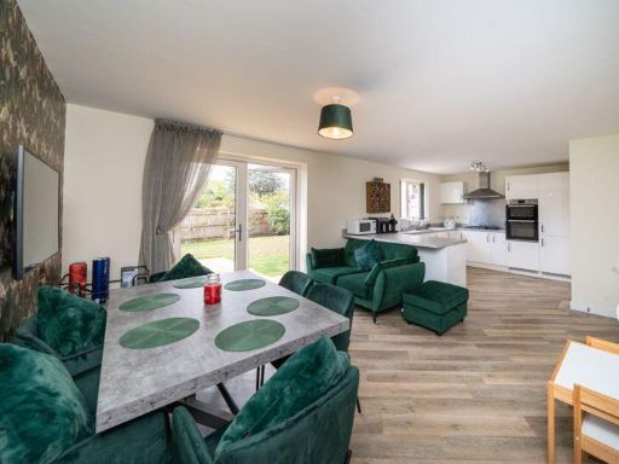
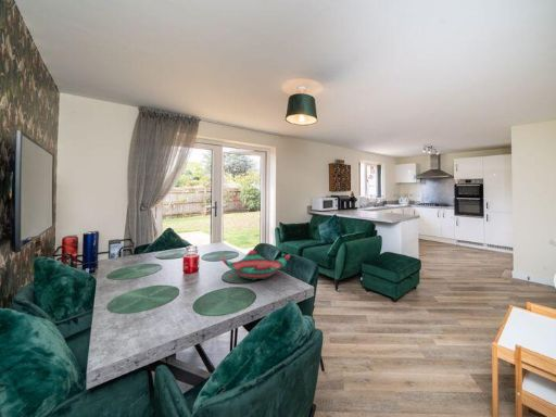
+ decorative bowl (256, 265)
